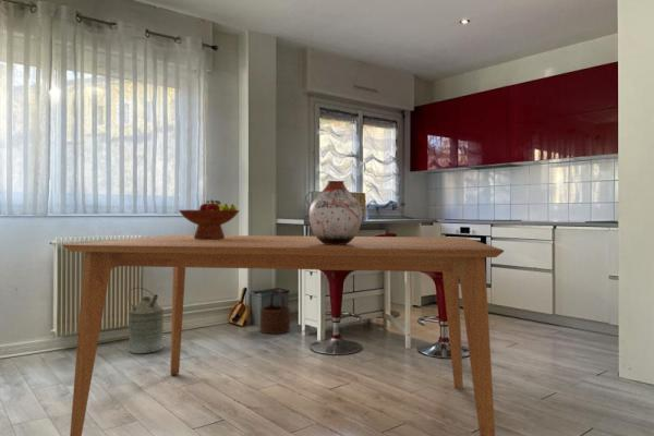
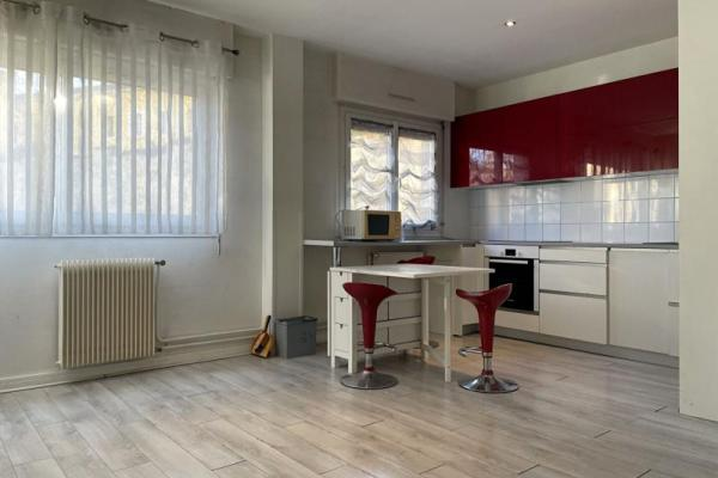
- wooden bucket (275, 310)
- dining table (294, 268)
- fruit bowl (209, 218)
- vase (335, 211)
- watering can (145, 318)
